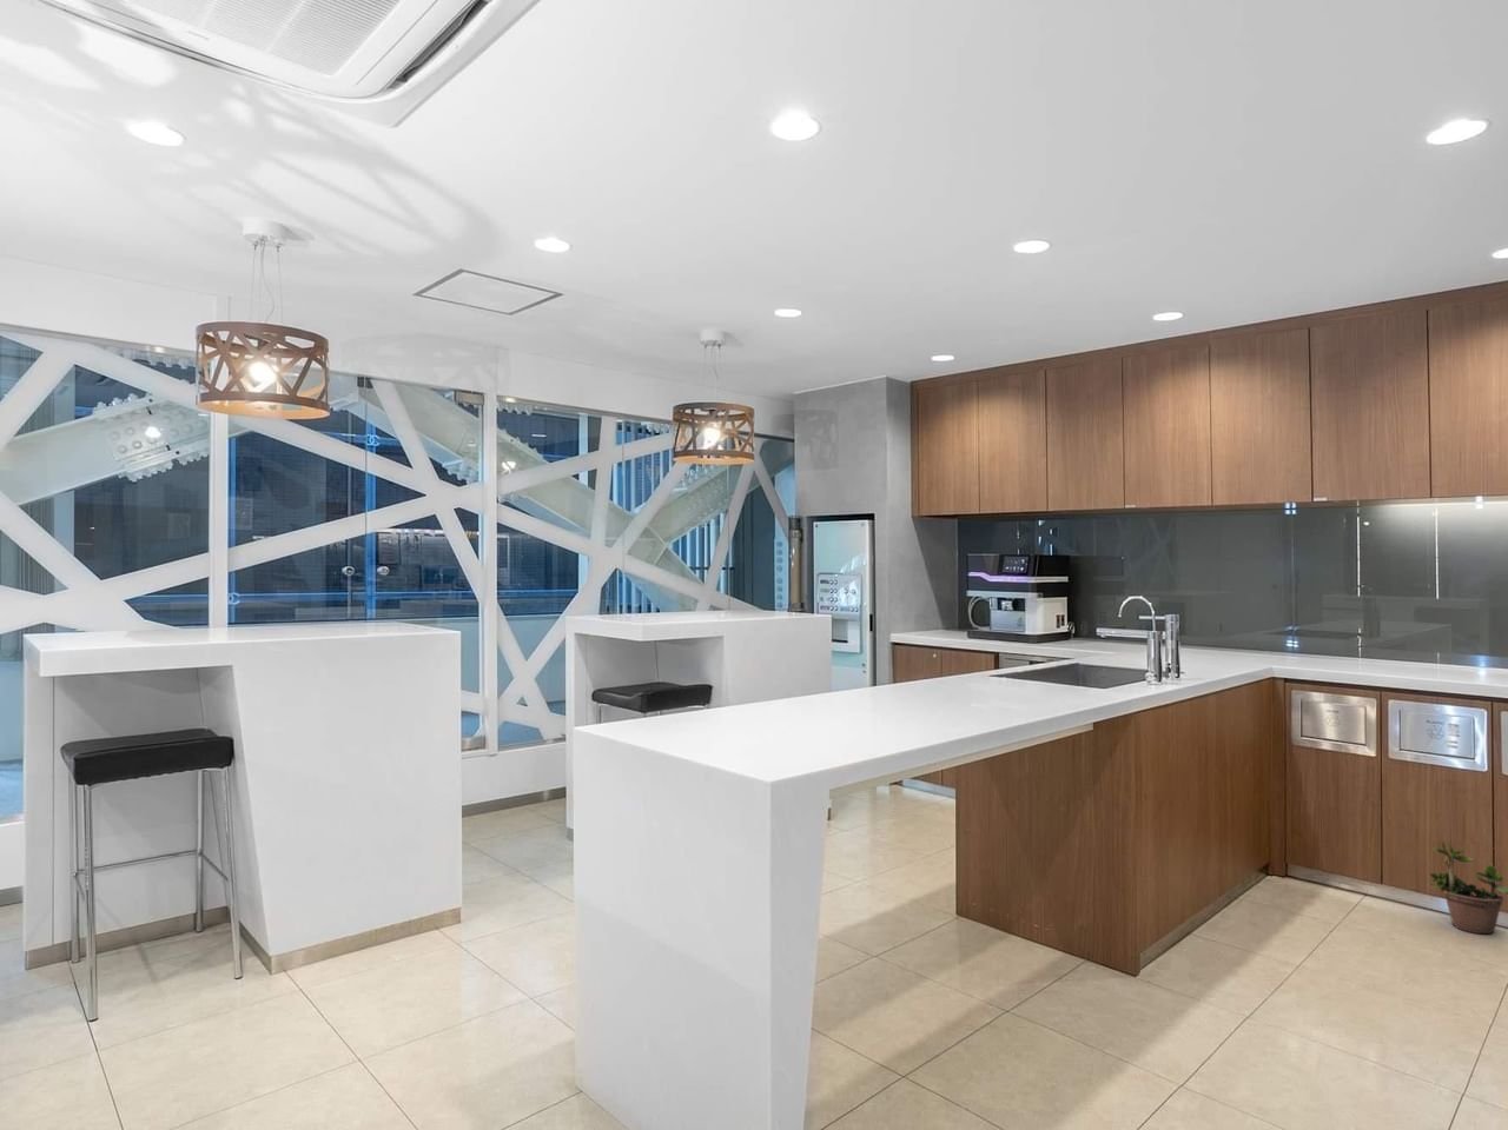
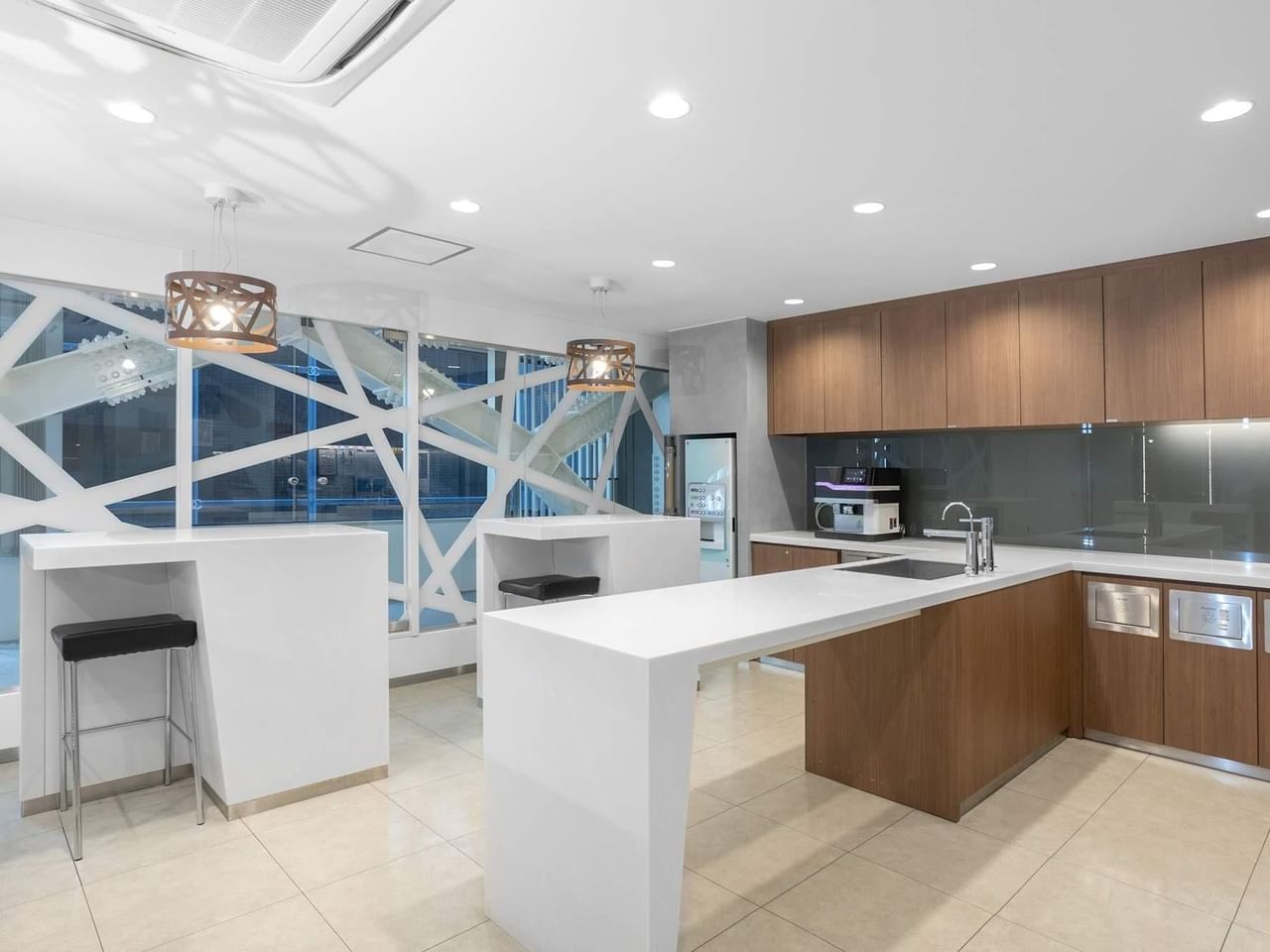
- potted plant (1469, 884)
